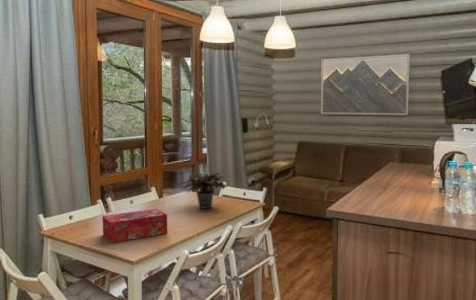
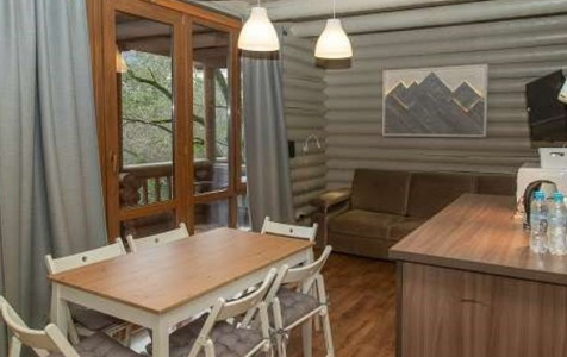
- potted plant (204, 190)
- tissue box (135, 224)
